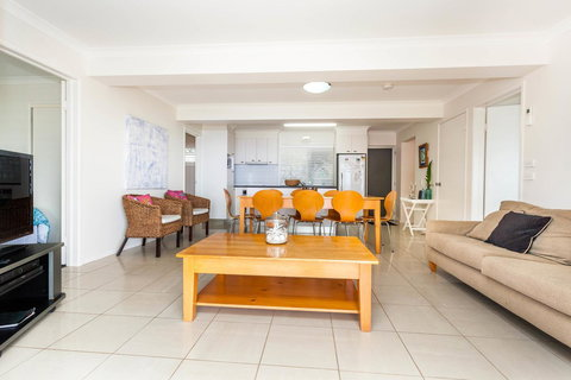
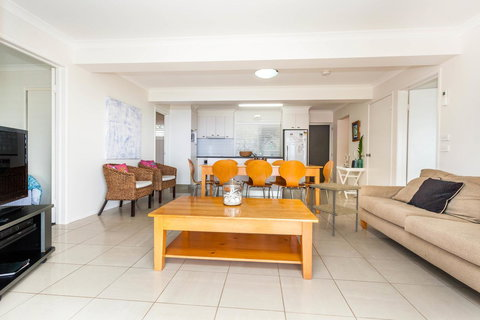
+ side table (334, 207)
